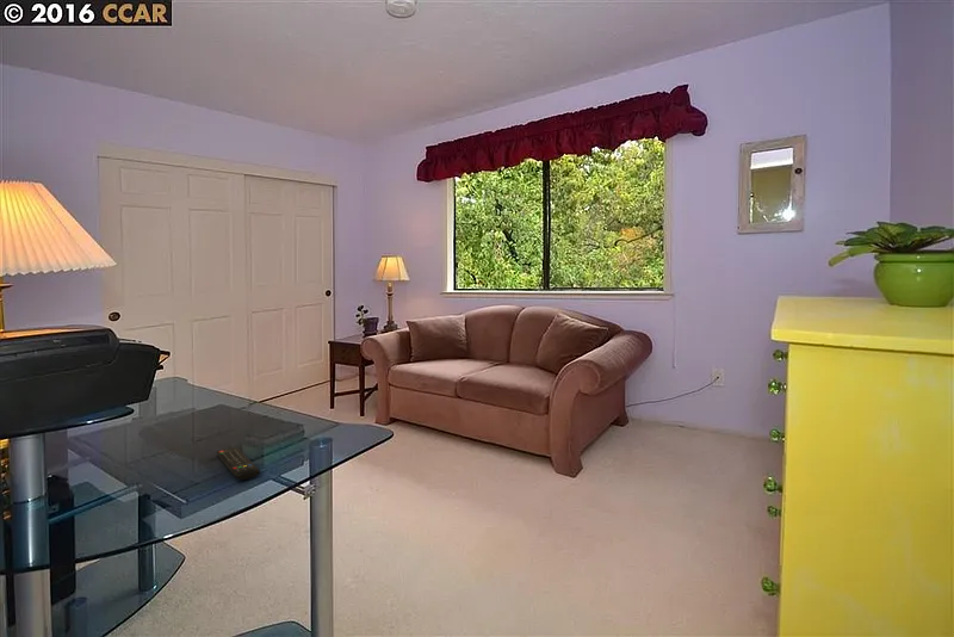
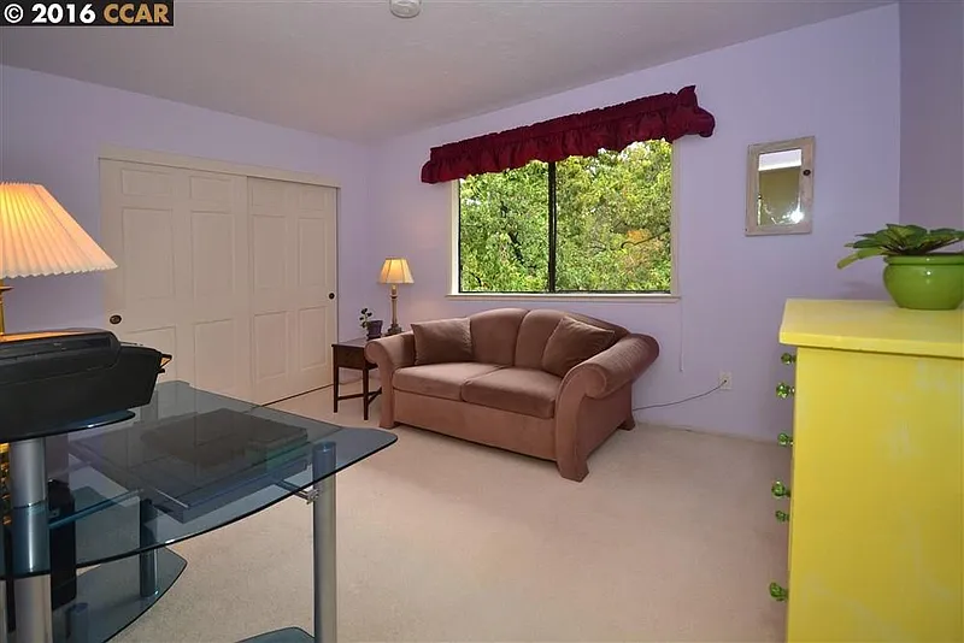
- remote control (236, 462)
